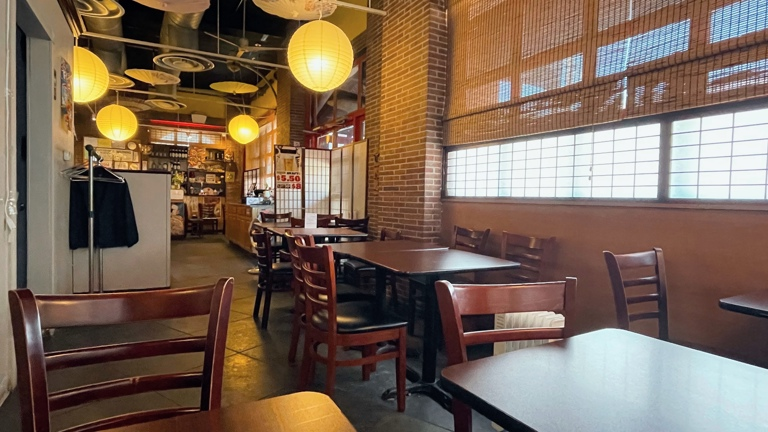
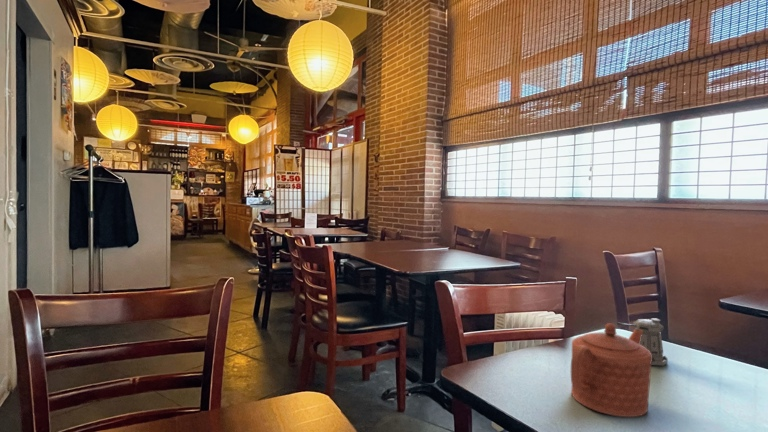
+ pepper shaker (643, 338)
+ teapot (610, 361)
